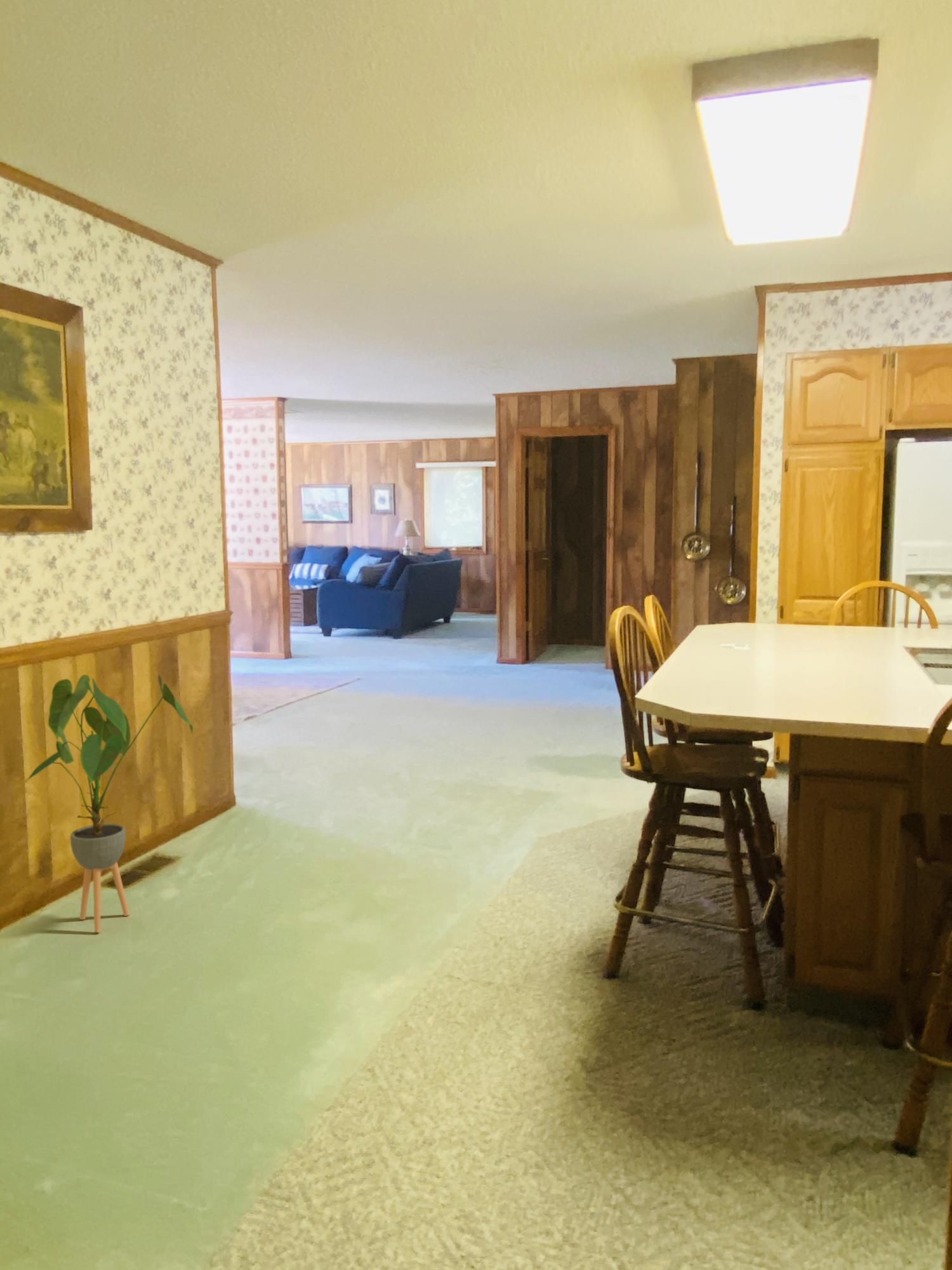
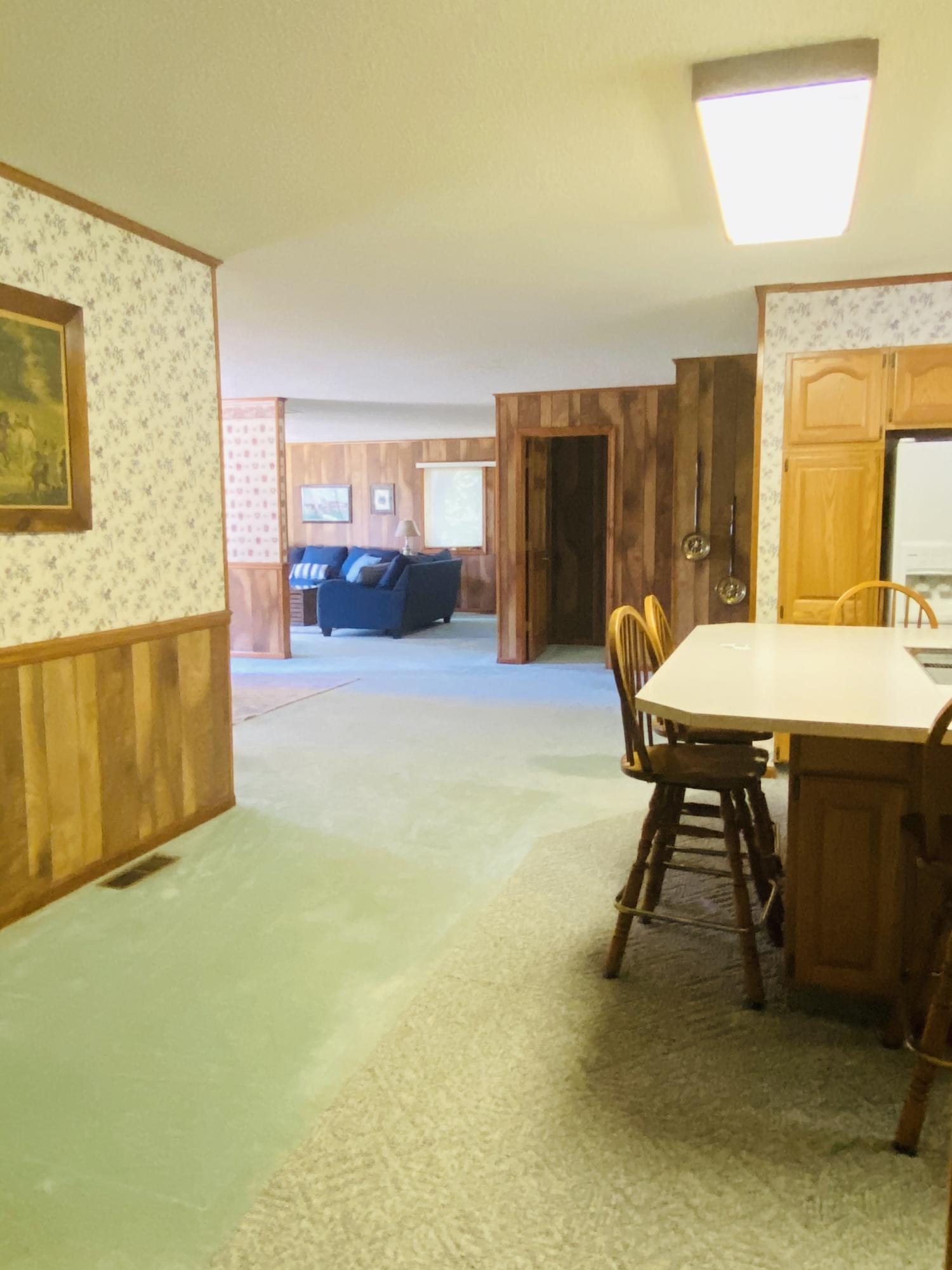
- house plant (98, 796)
